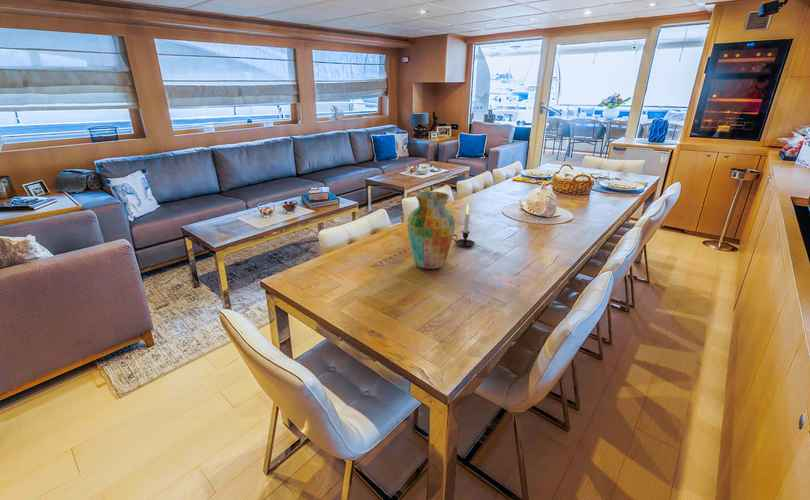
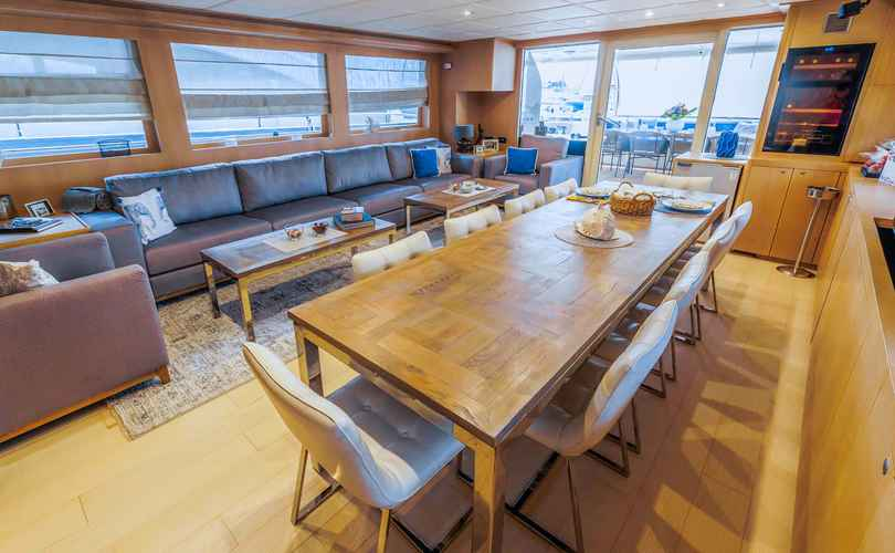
- vase (430, 230)
- candle (464, 223)
